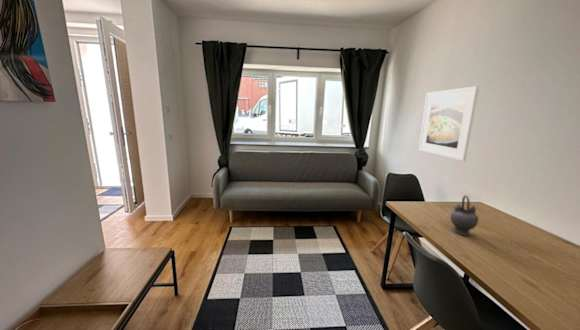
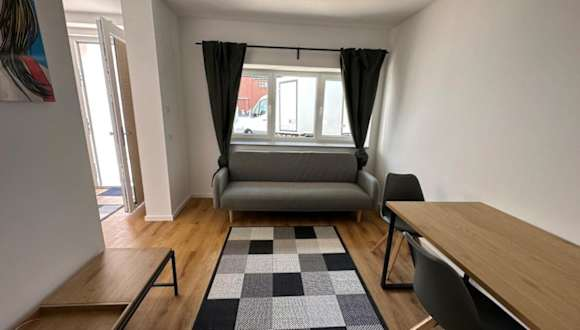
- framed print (444, 123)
- teapot (463, 213)
